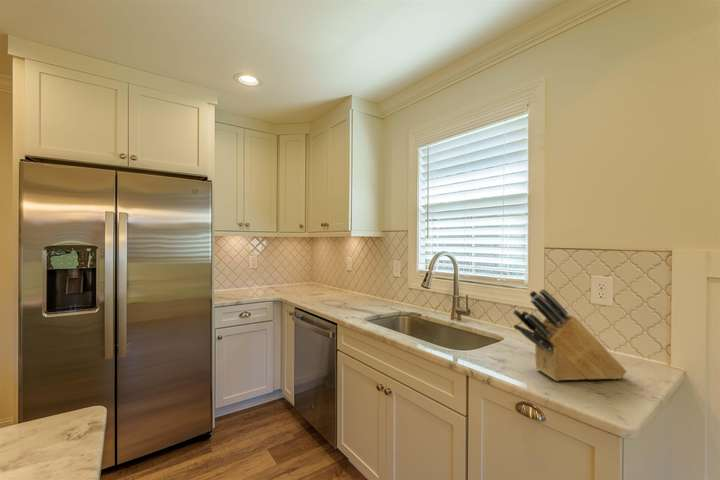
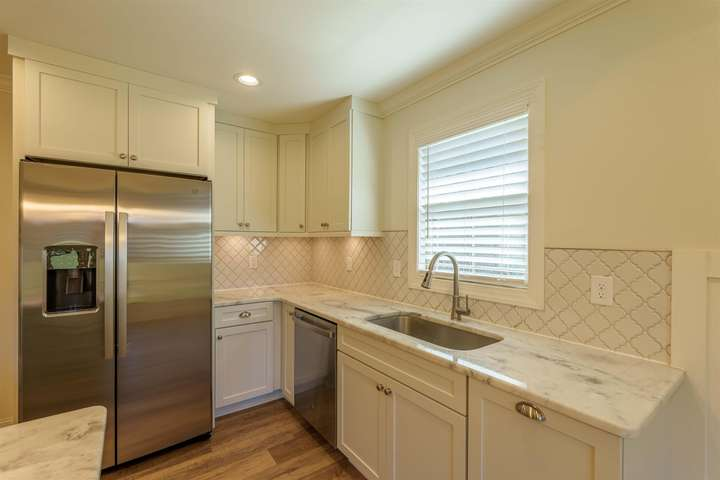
- knife block (566, 331)
